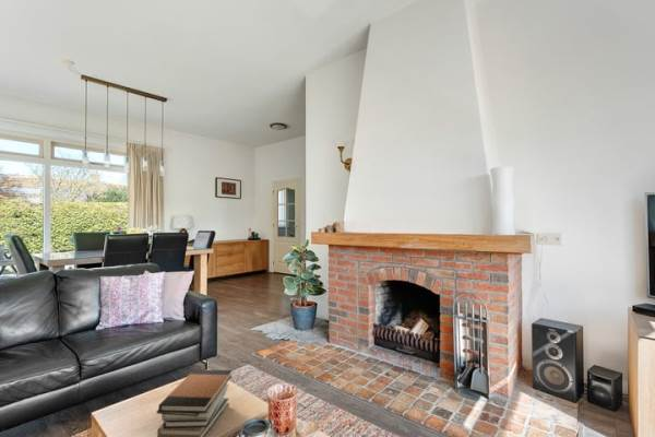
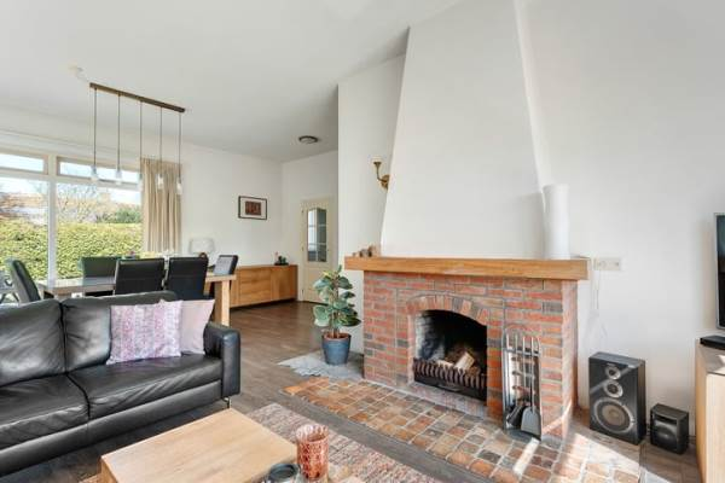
- book stack (198, 402)
